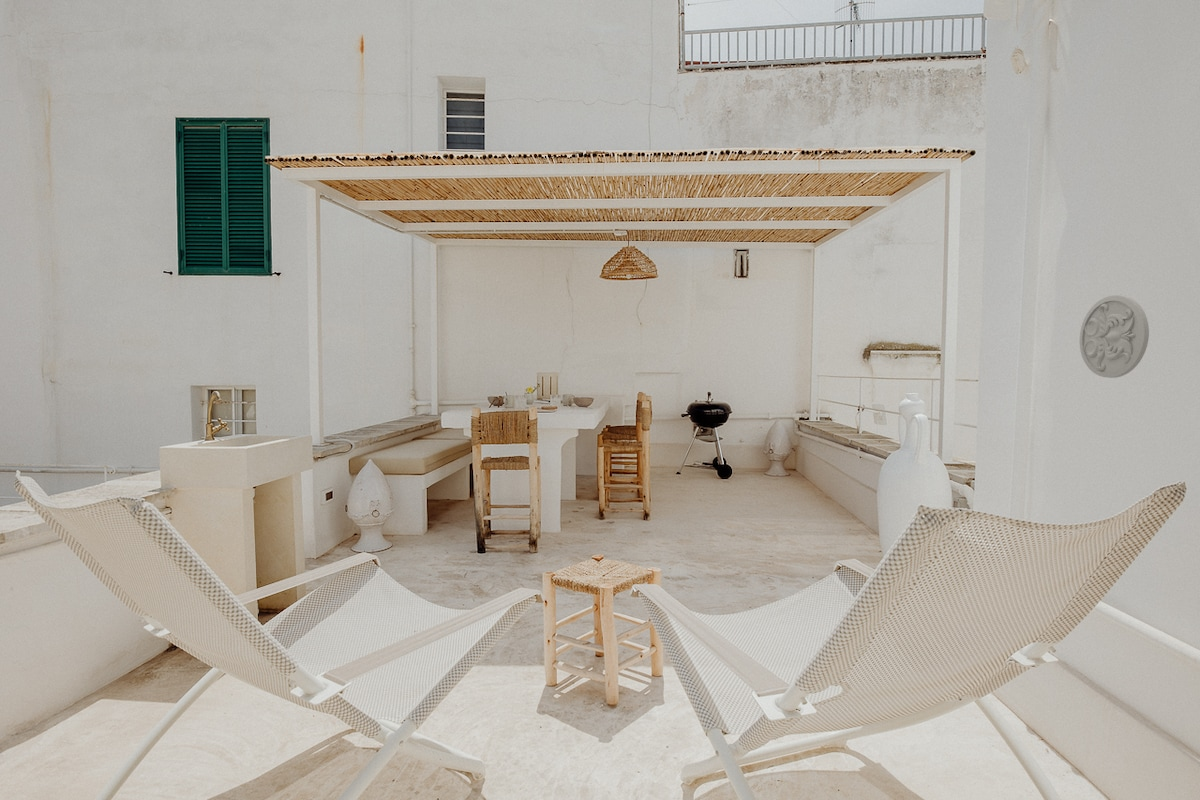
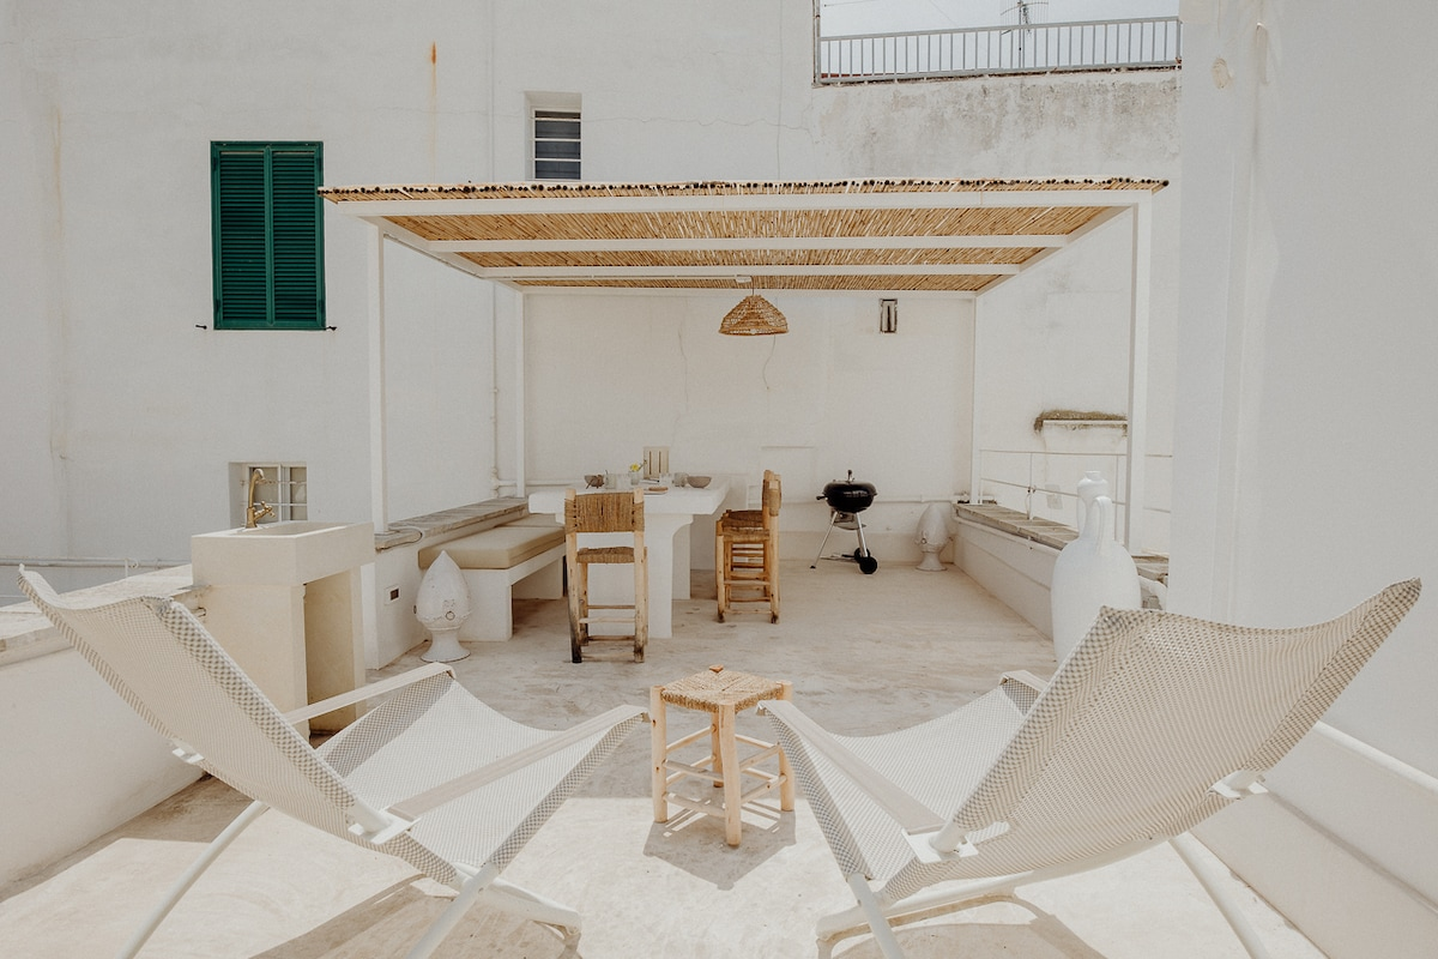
- decorative medallion (1110, 336)
